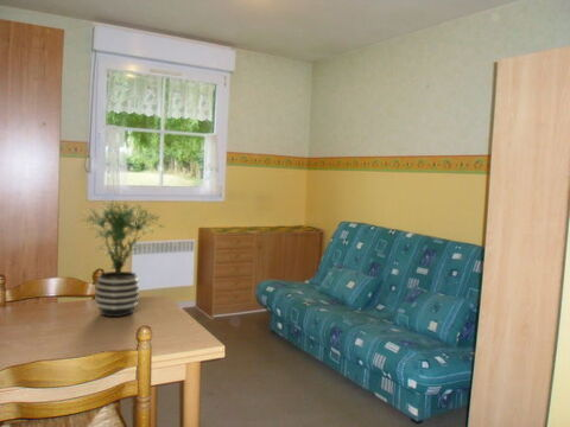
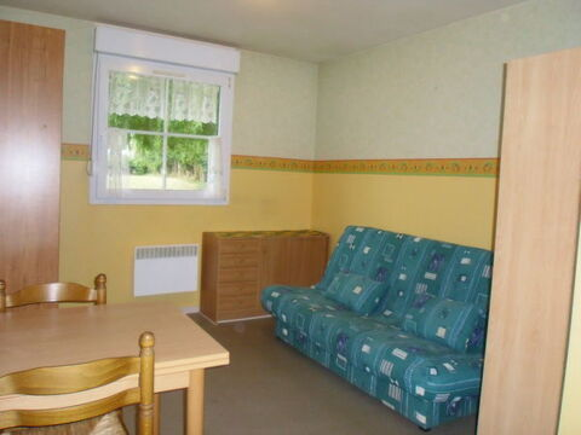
- potted plant (120, 257)
